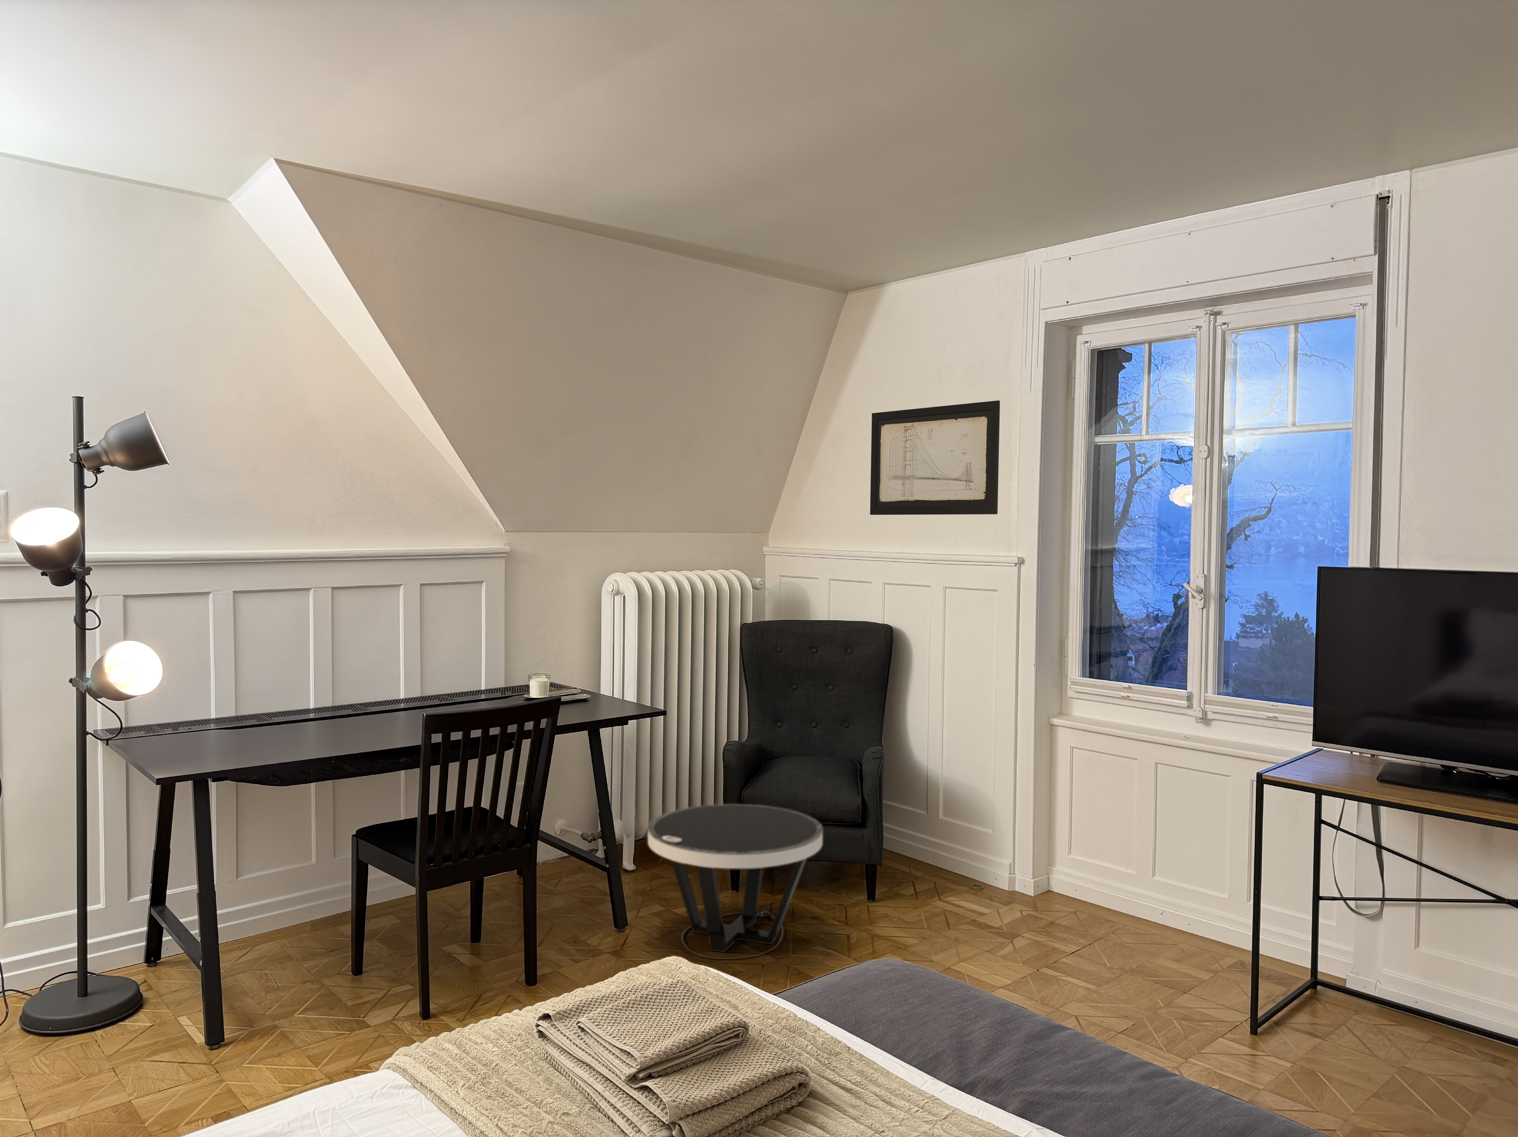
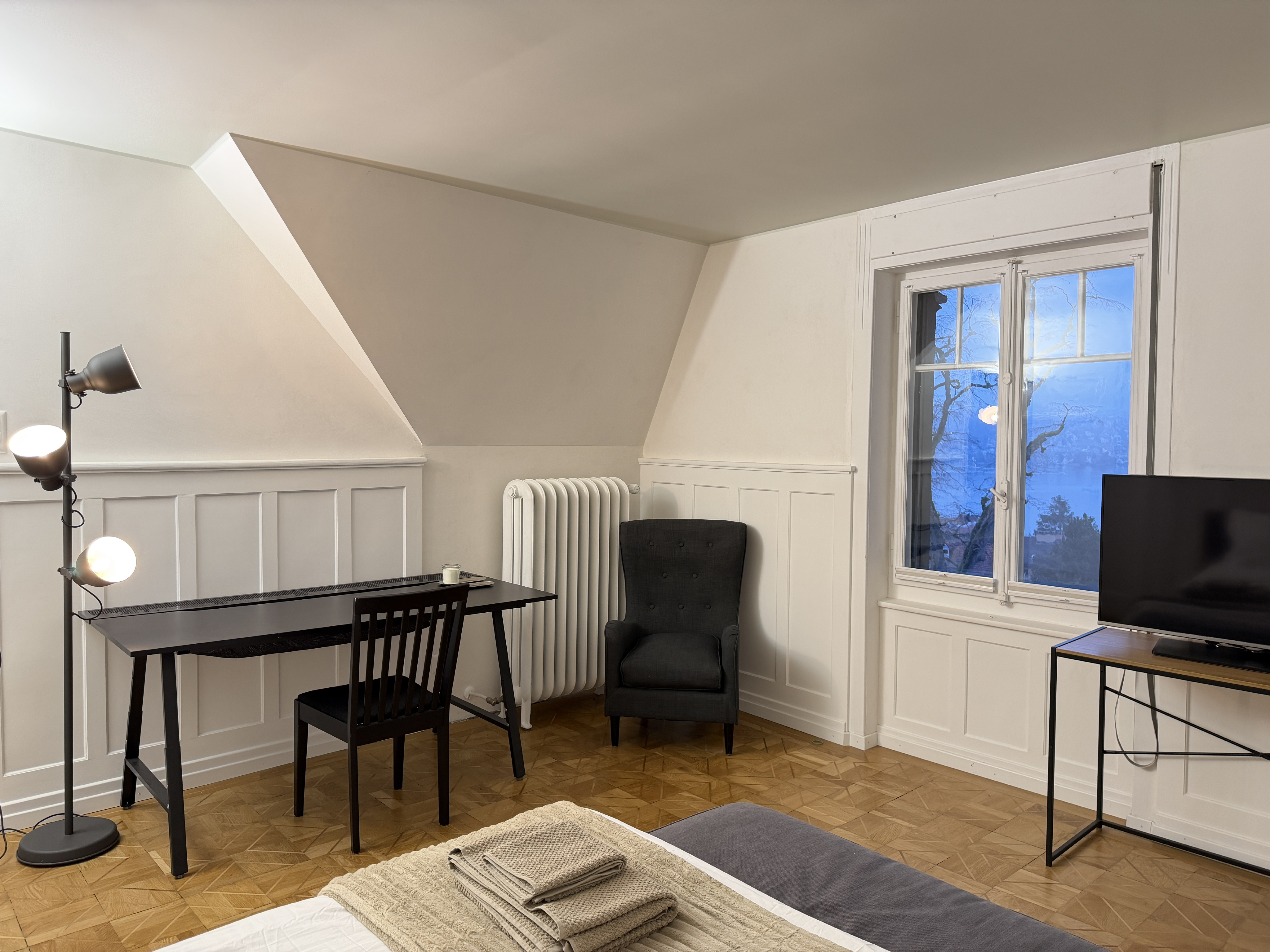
- wall art (931, 461)
- side table (735, 868)
